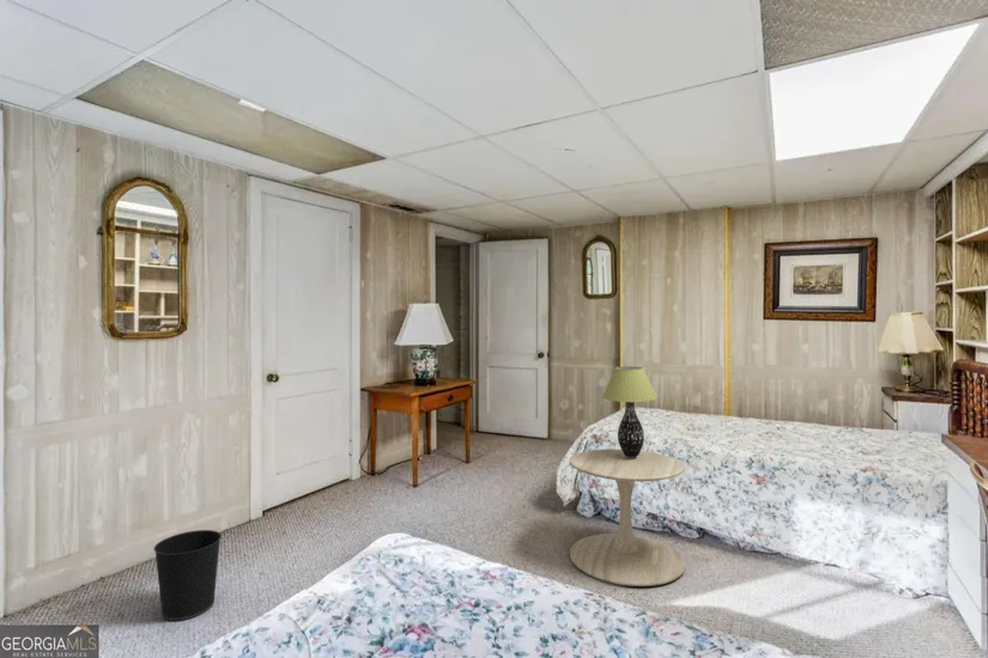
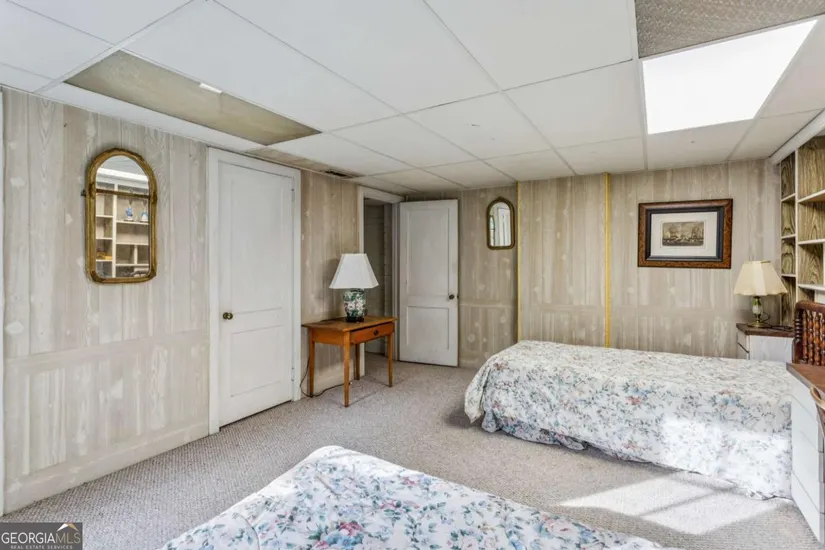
- wastebasket (188, 574)
- table lamp (630, 410)
- side table (625, 510)
